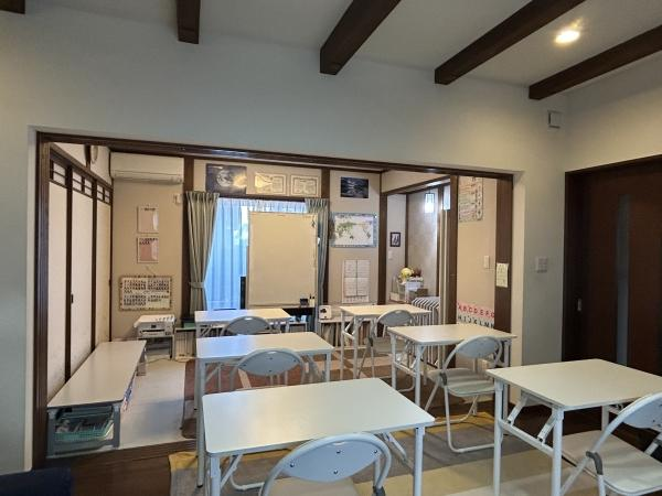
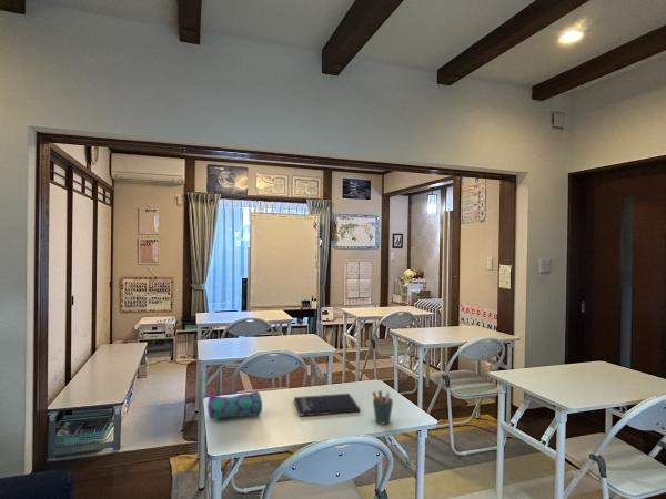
+ notebook (325, 404)
+ pencil case (234, 404)
+ pen holder (382, 405)
